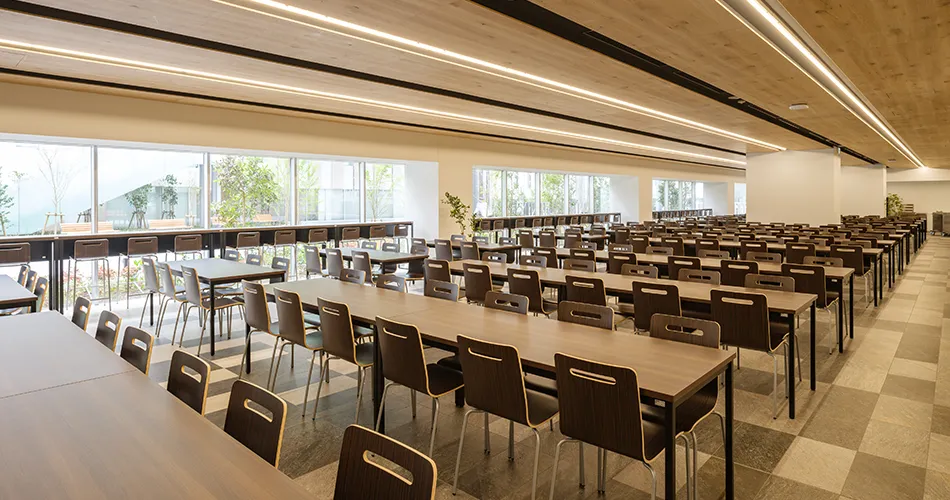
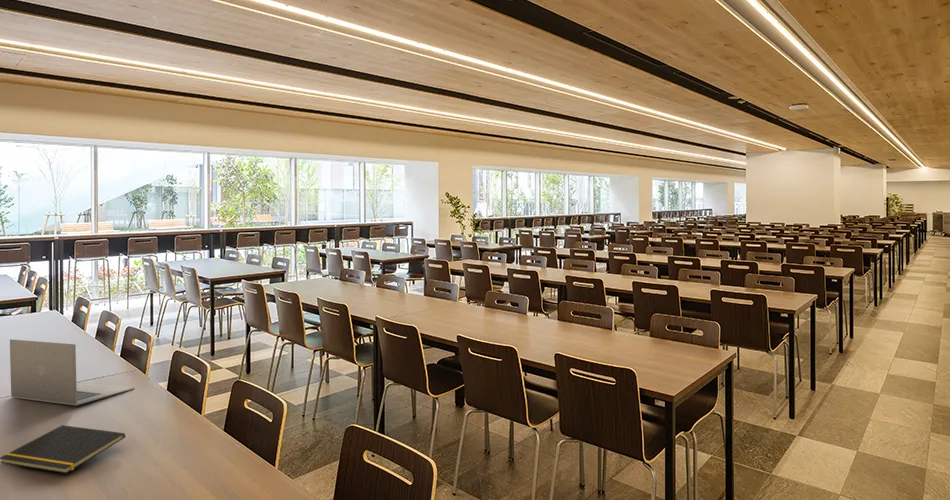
+ notepad (64, 447)
+ laptop (73, 364)
